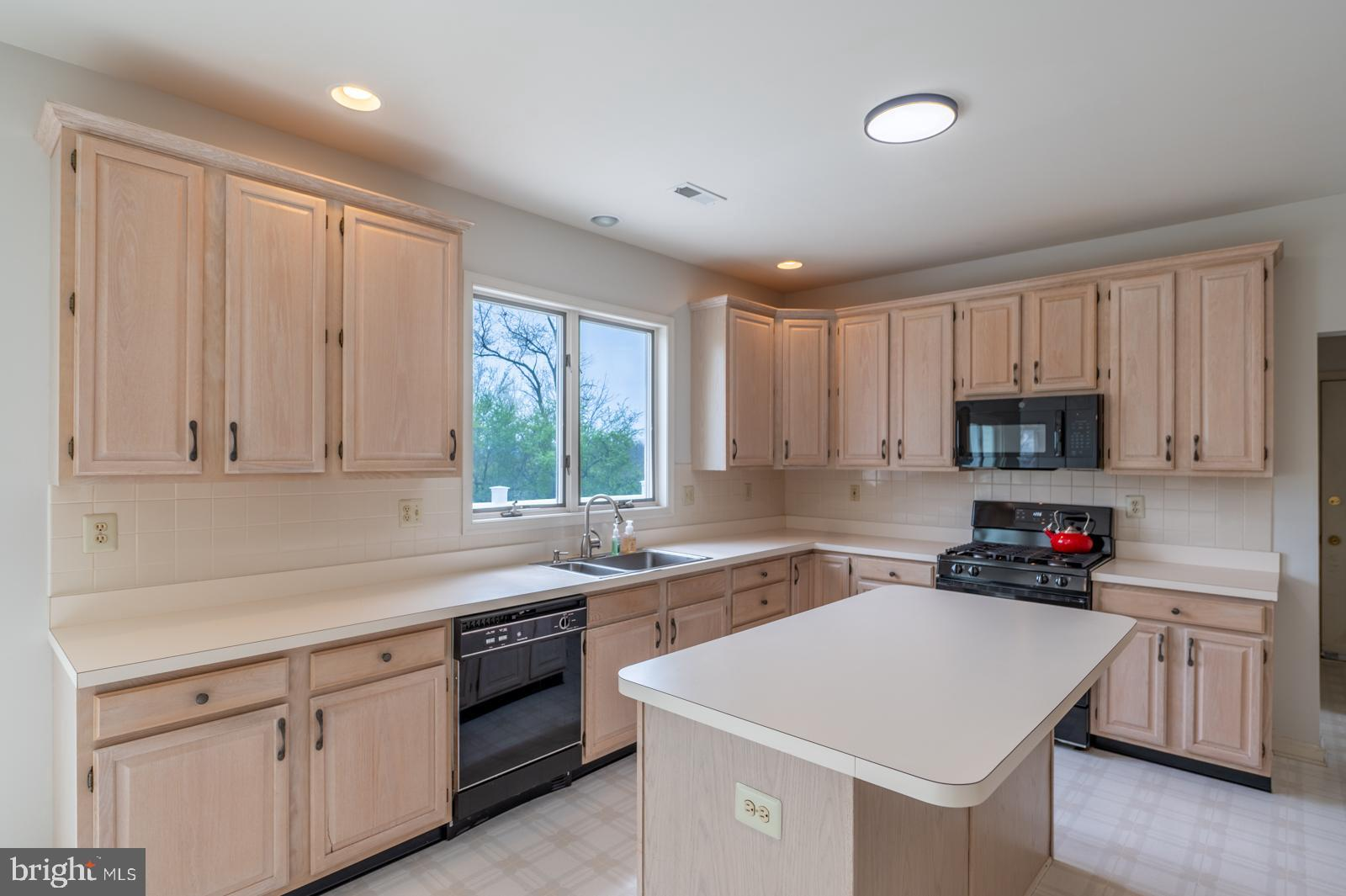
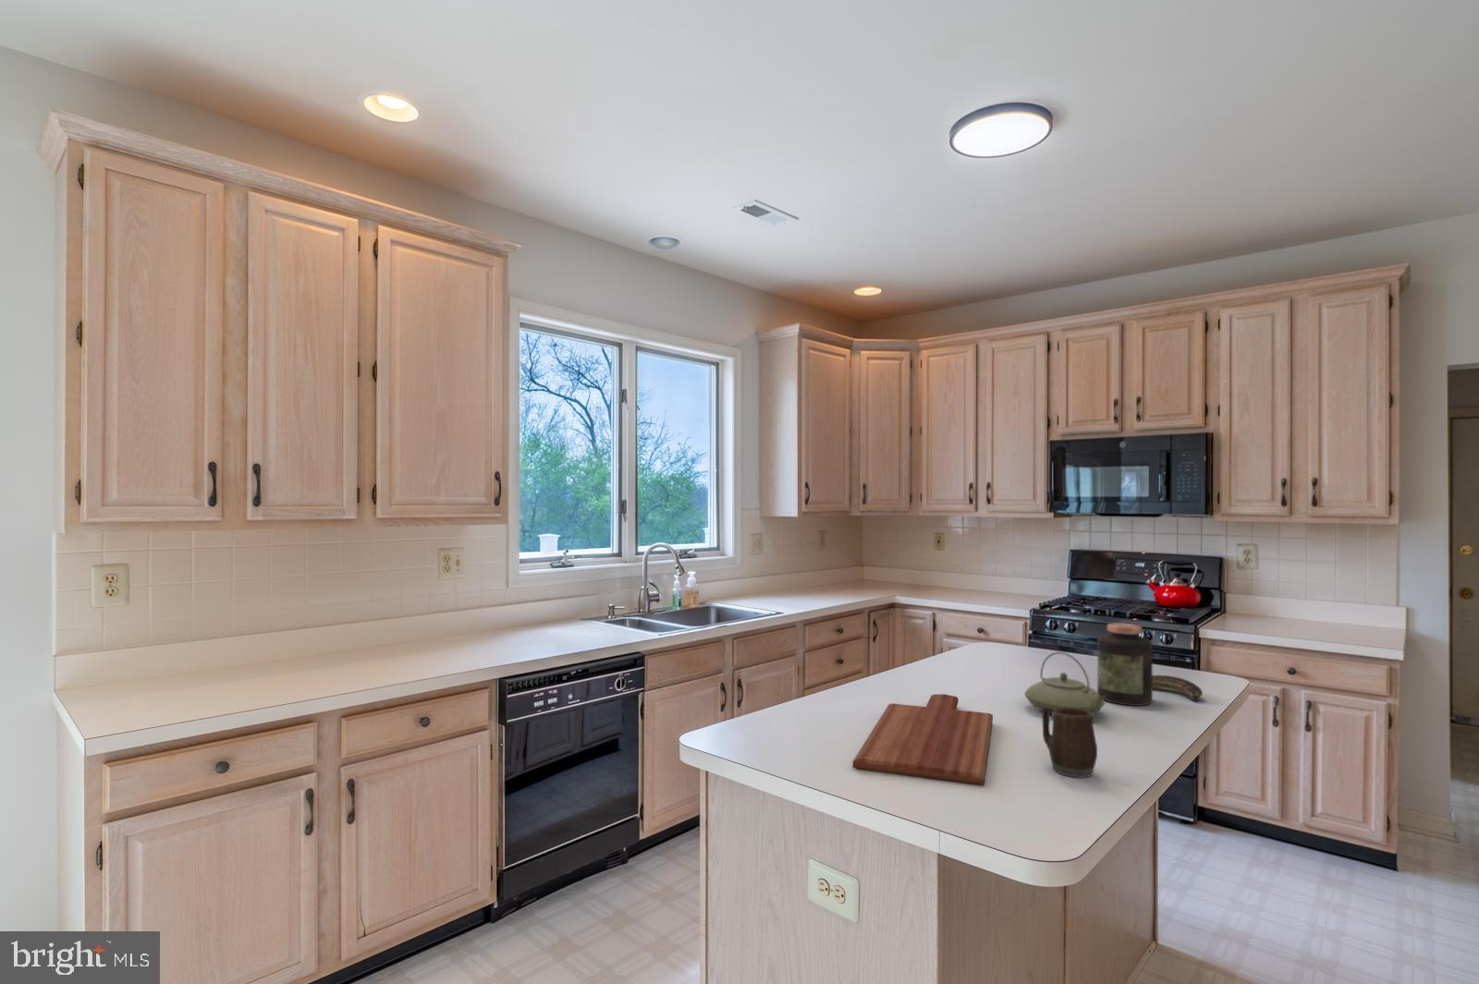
+ teapot (1068, 683)
+ cutting board (930, 736)
+ jar (1124, 661)
+ banana (1167, 684)
+ mug (1068, 738)
